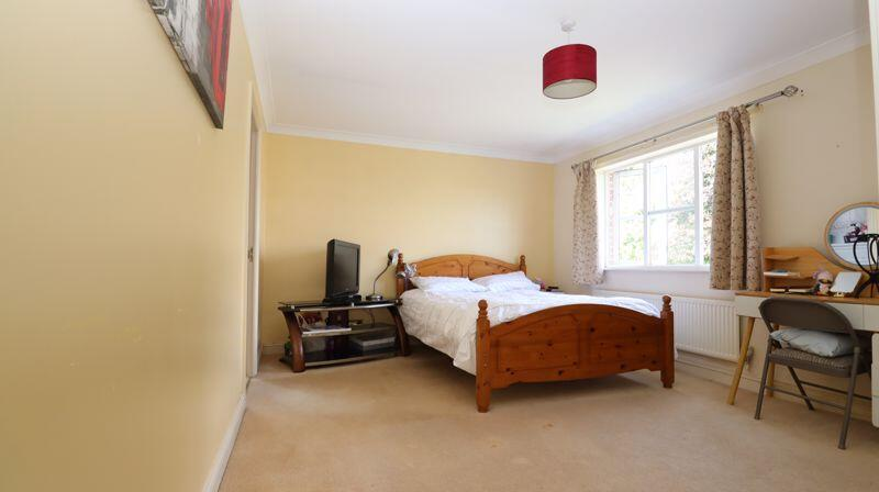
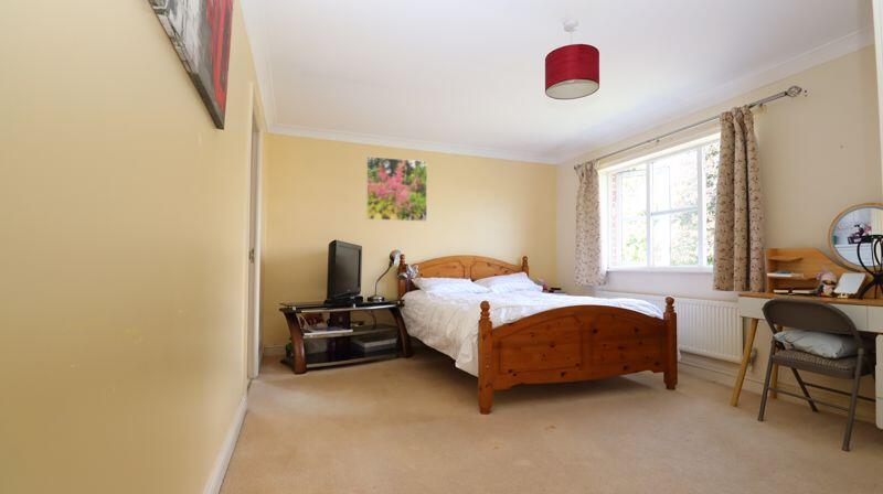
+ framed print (397, 190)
